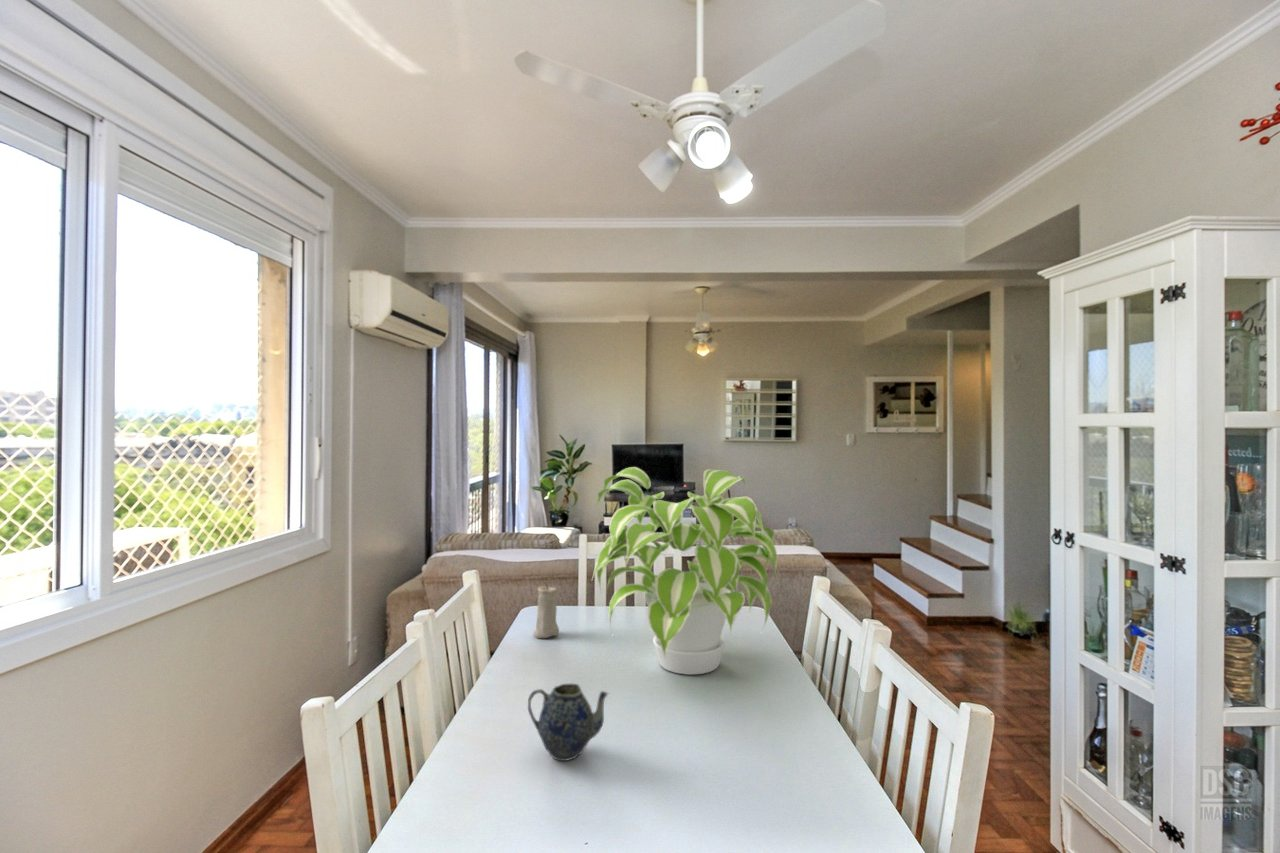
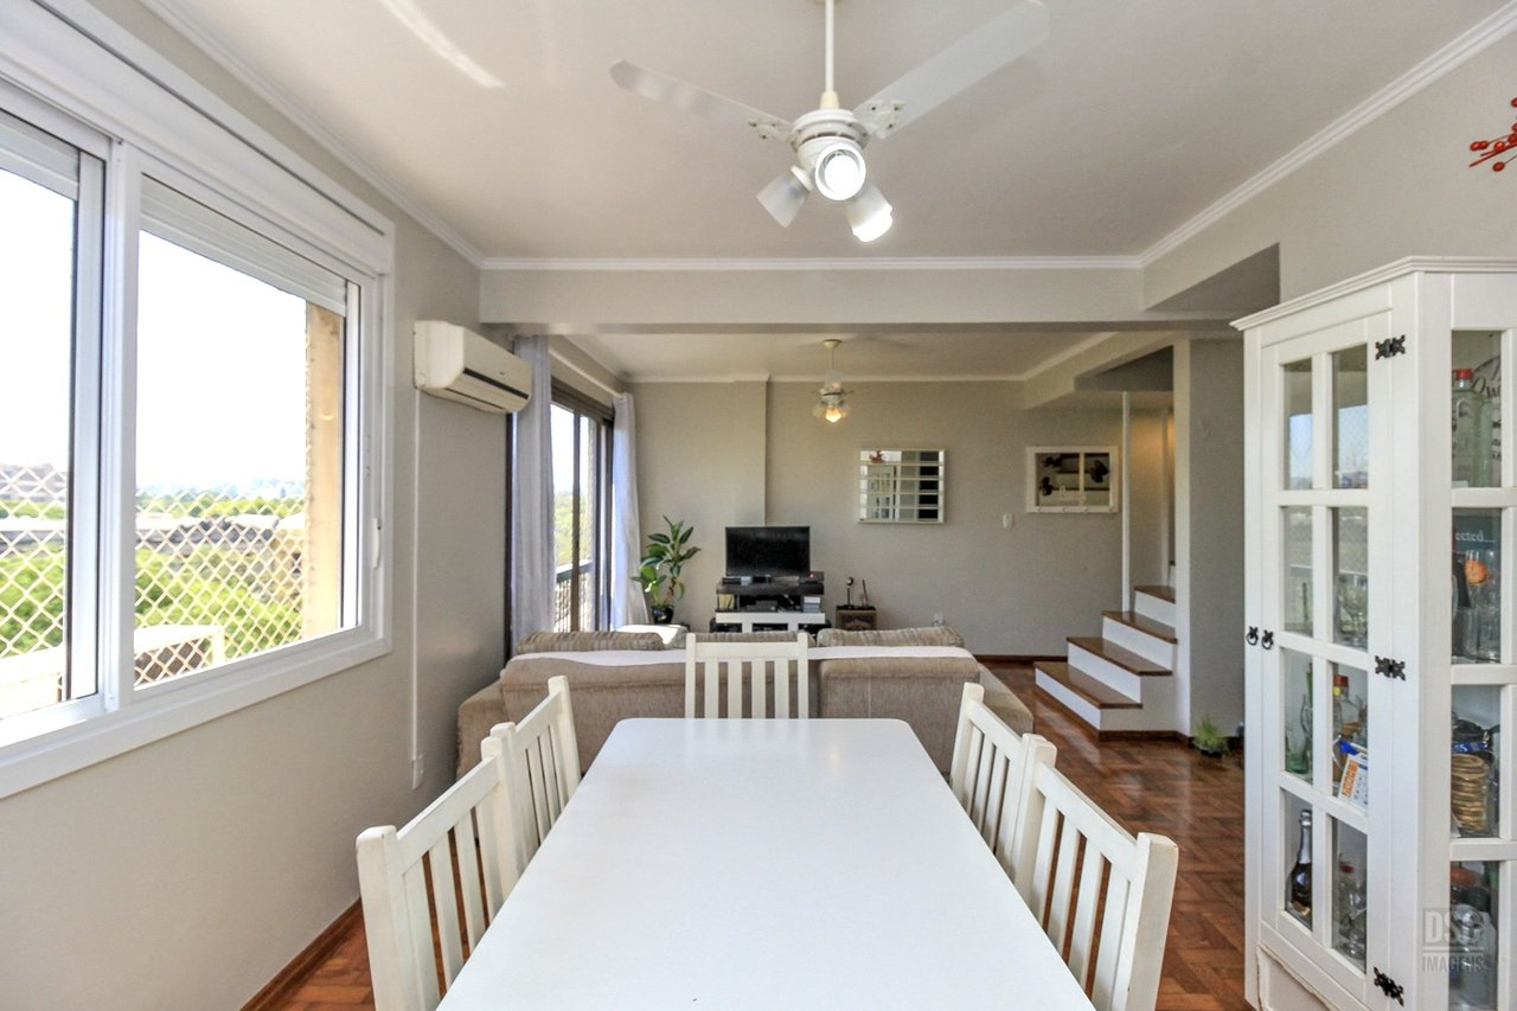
- plant (688, 565)
- candle (546, 608)
- teapot (568, 718)
